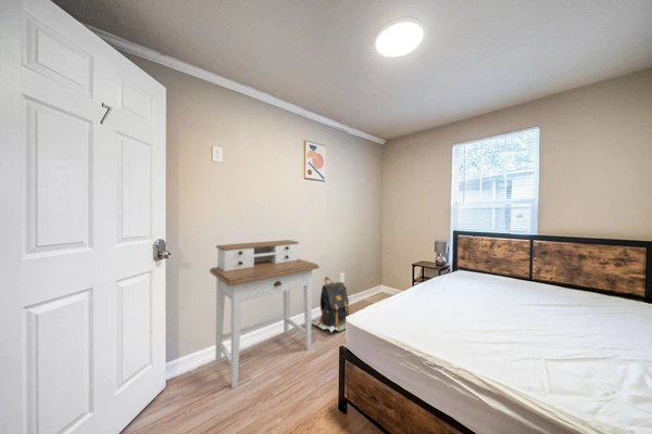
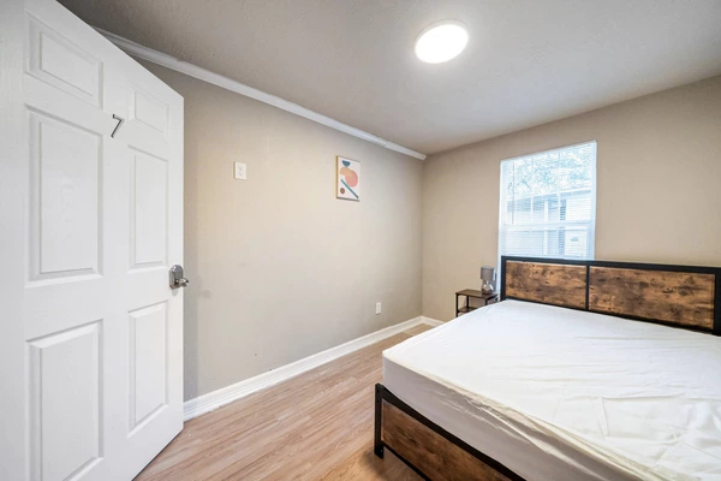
- backpack (334, 302)
- desk (265, 295)
